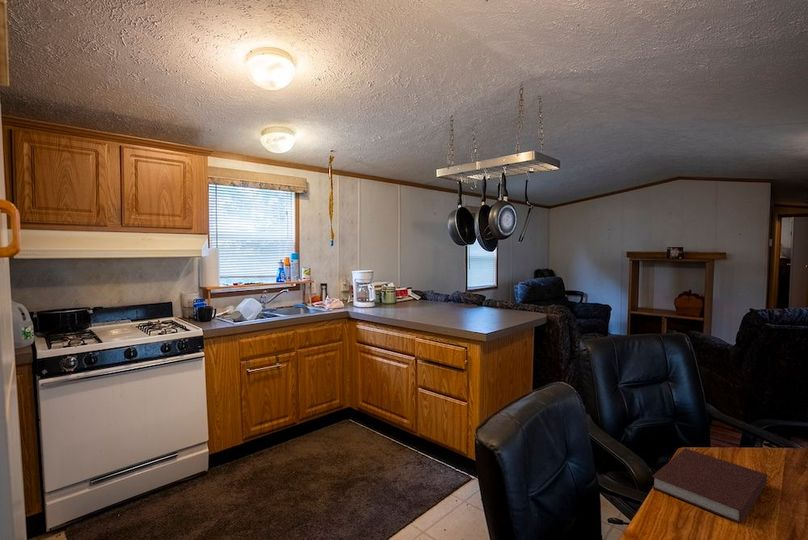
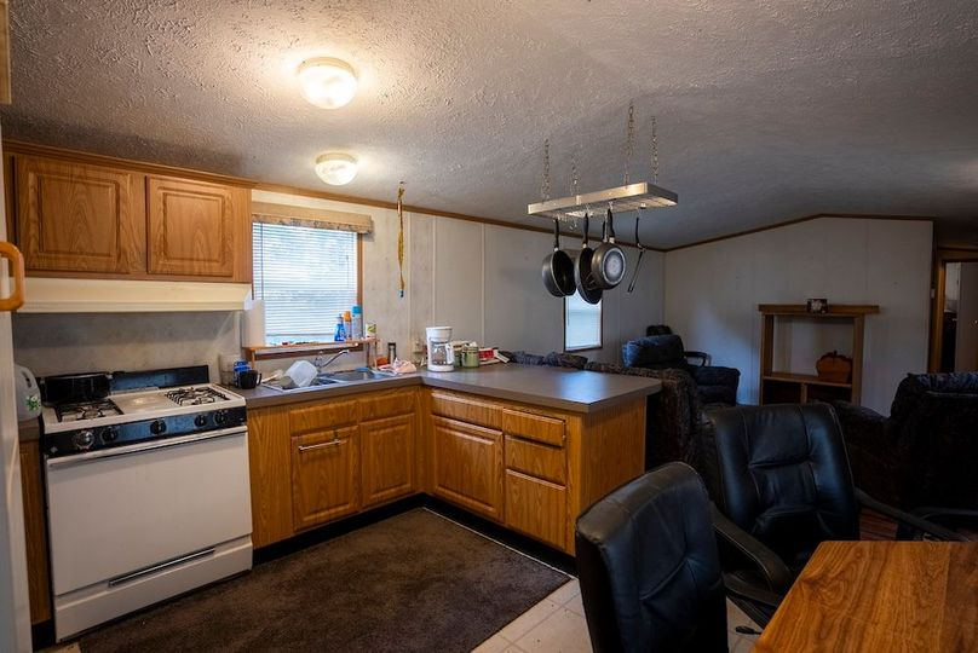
- notebook (709, 480)
